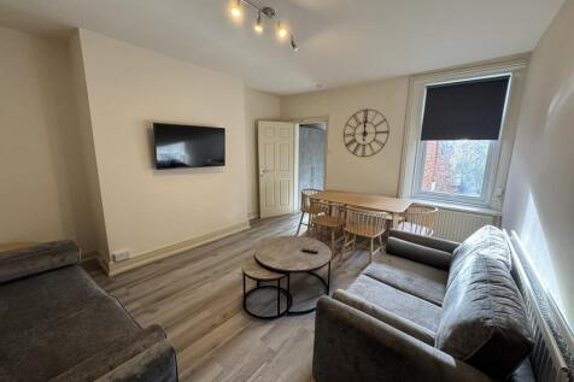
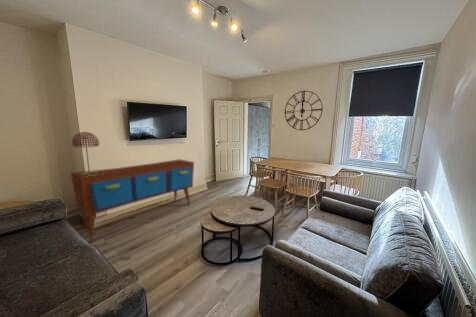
+ sideboard (145, 192)
+ table lamp (87, 154)
